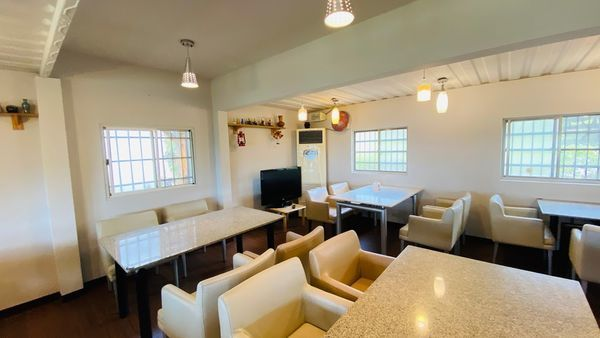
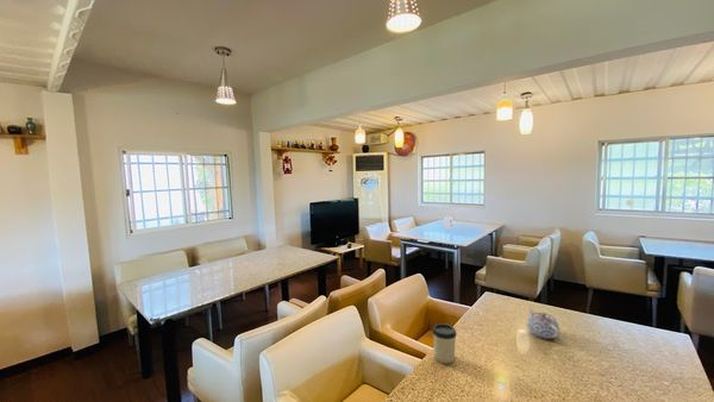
+ teapot (541, 322)
+ cup (444, 343)
